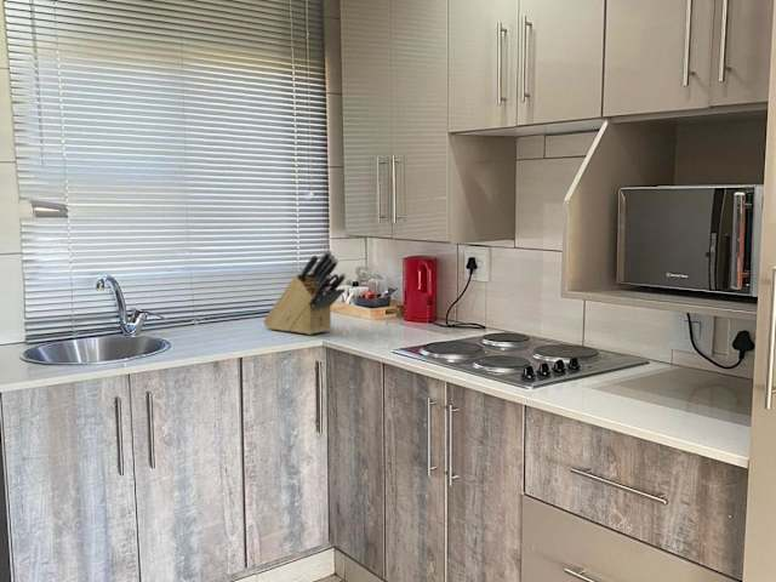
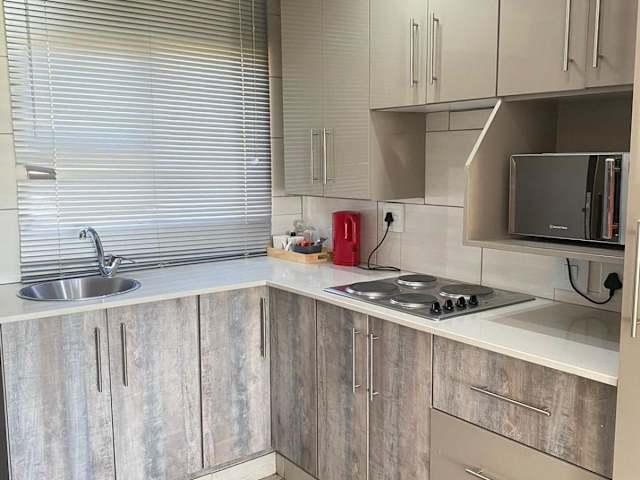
- knife block (303, 290)
